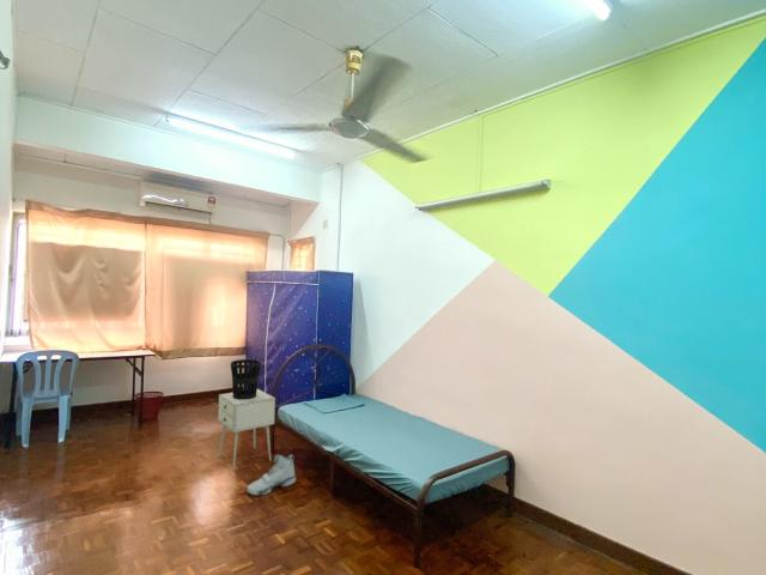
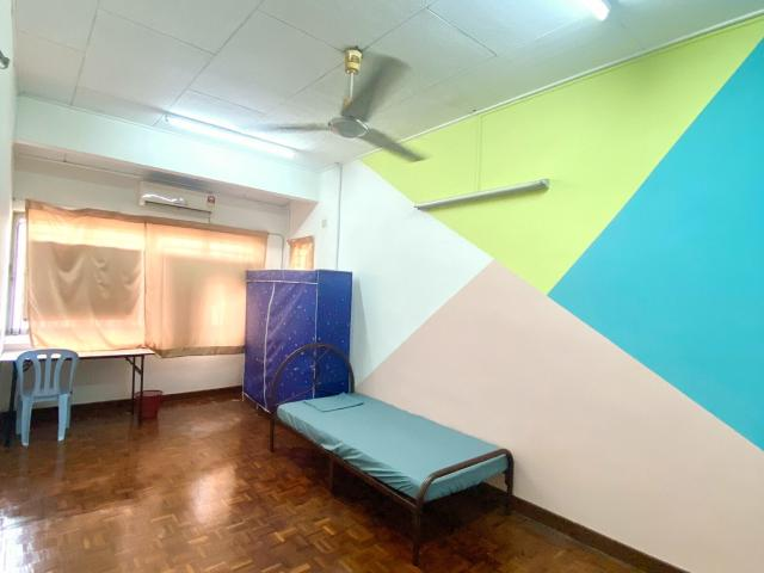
- sneaker (272, 473)
- nightstand (244, 428)
- wastebasket (245, 379)
